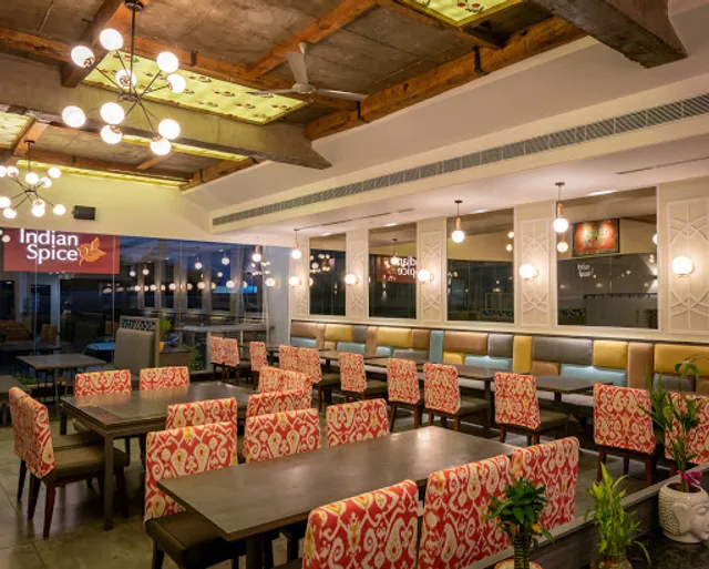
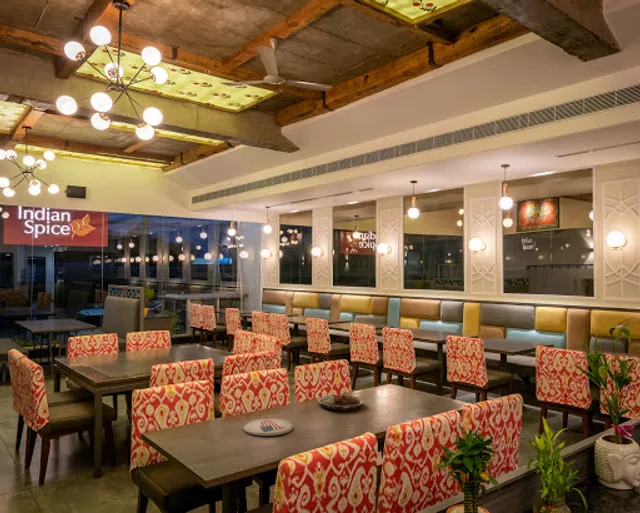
+ plate (268, 426)
+ plate (340, 400)
